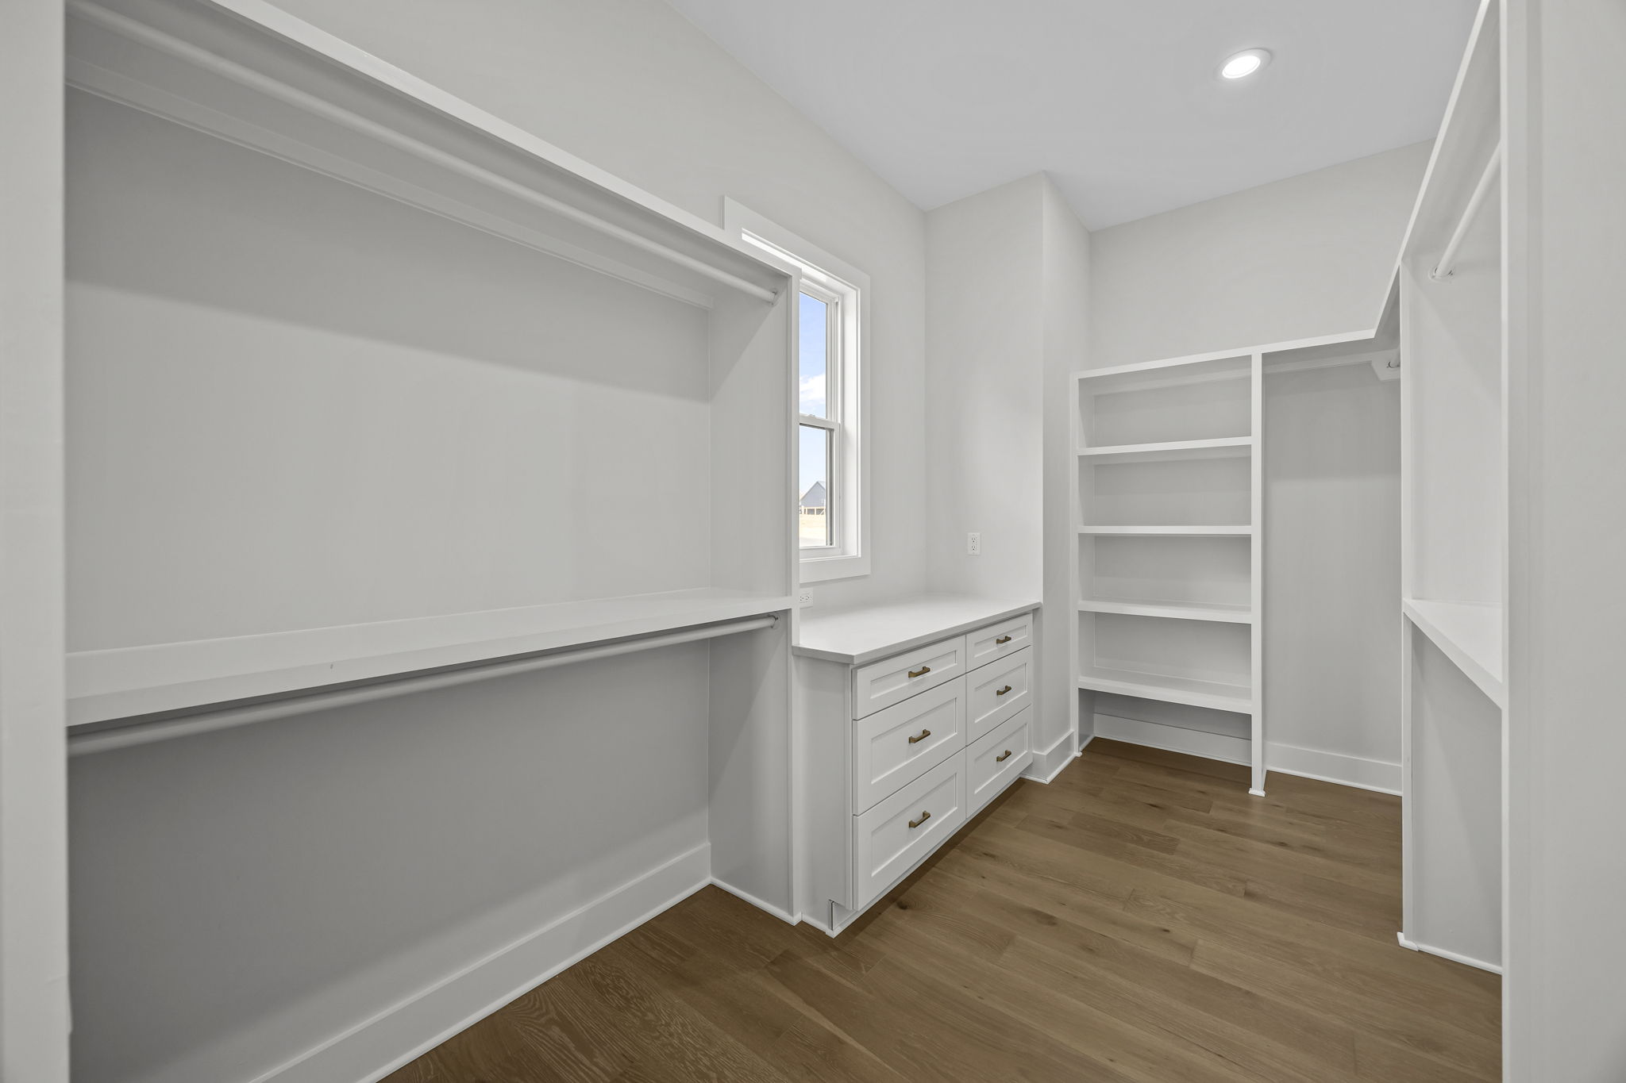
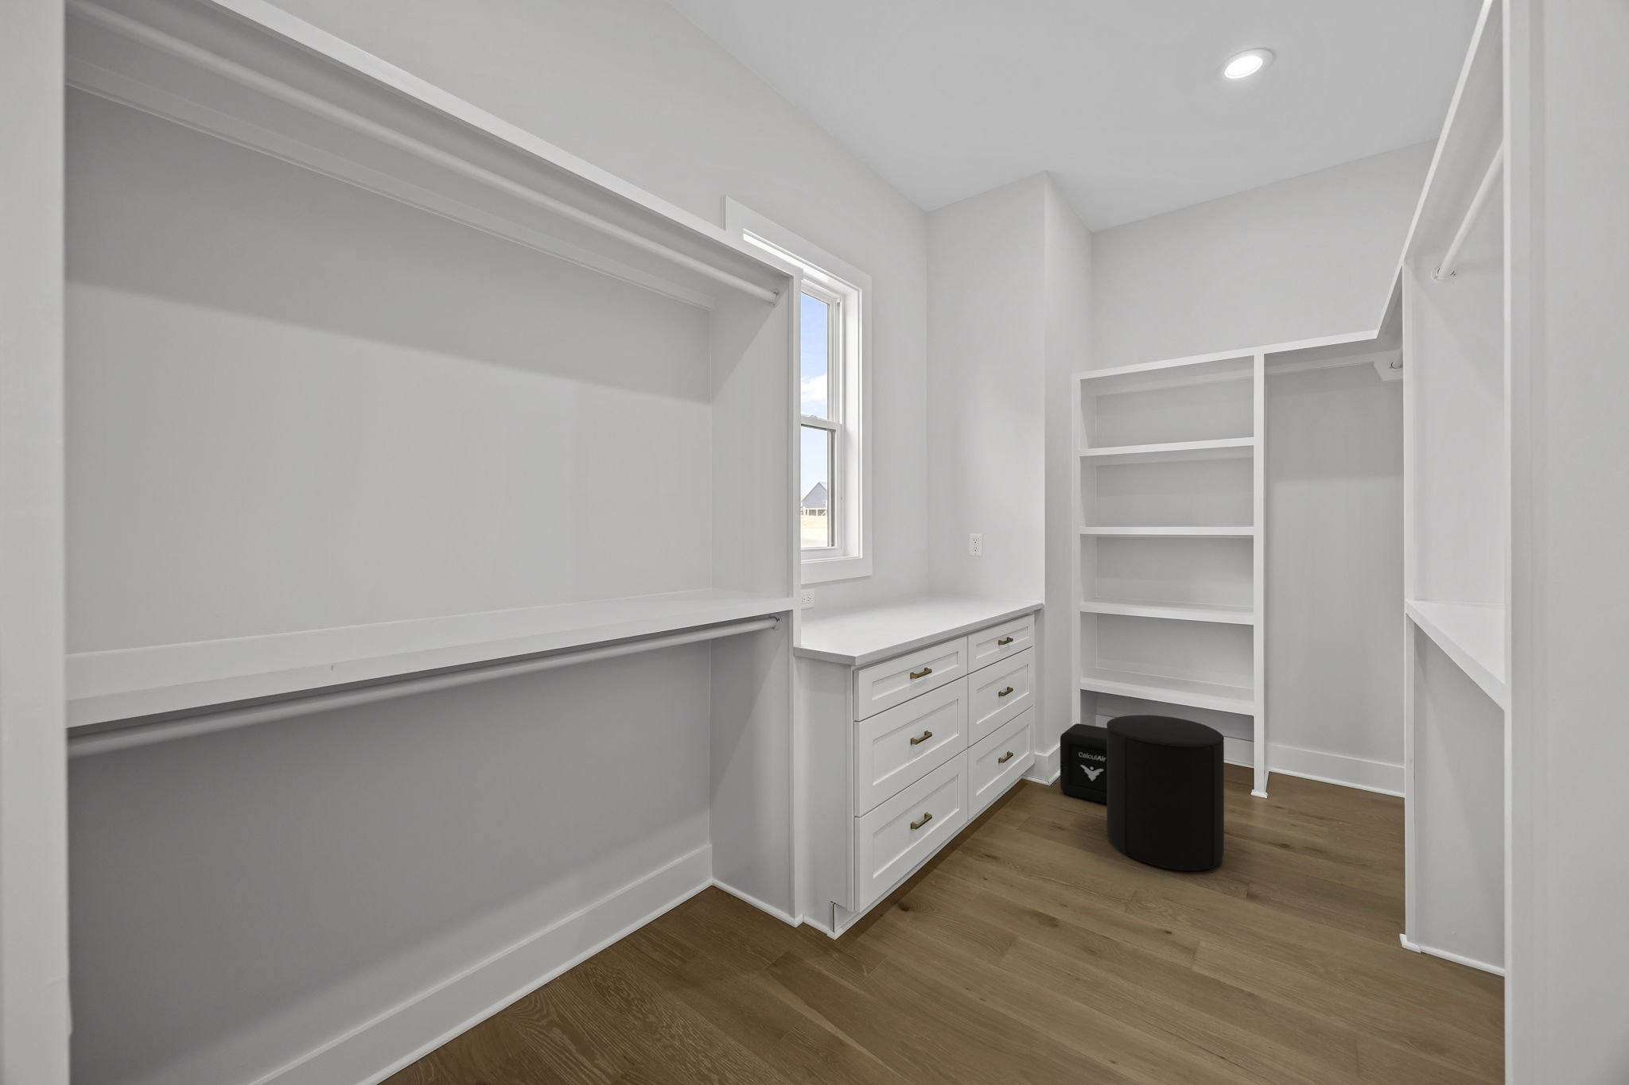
+ stool (1163, 785)
+ air purifier (1097, 763)
